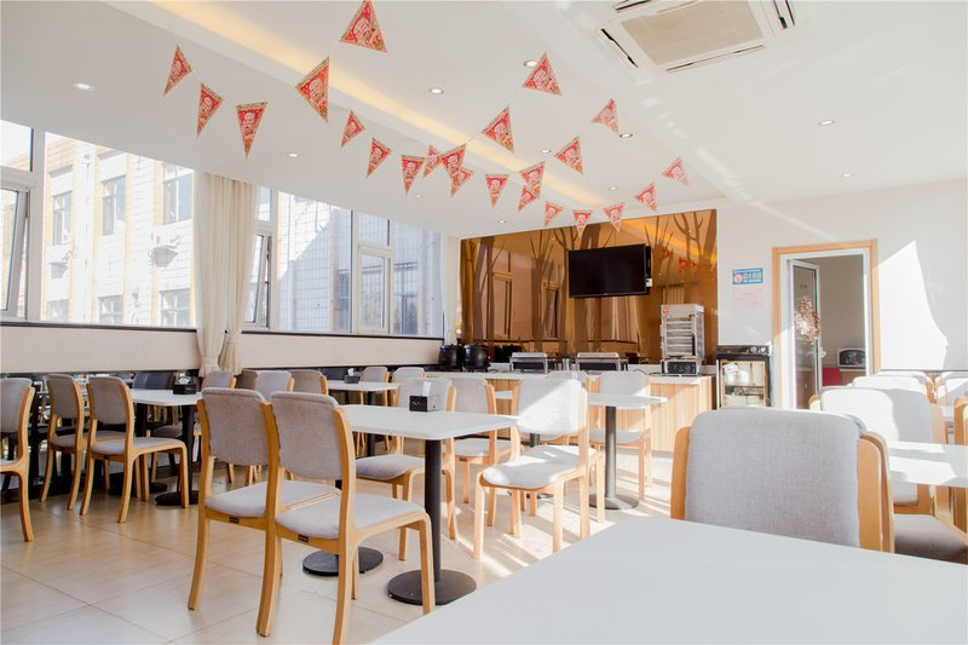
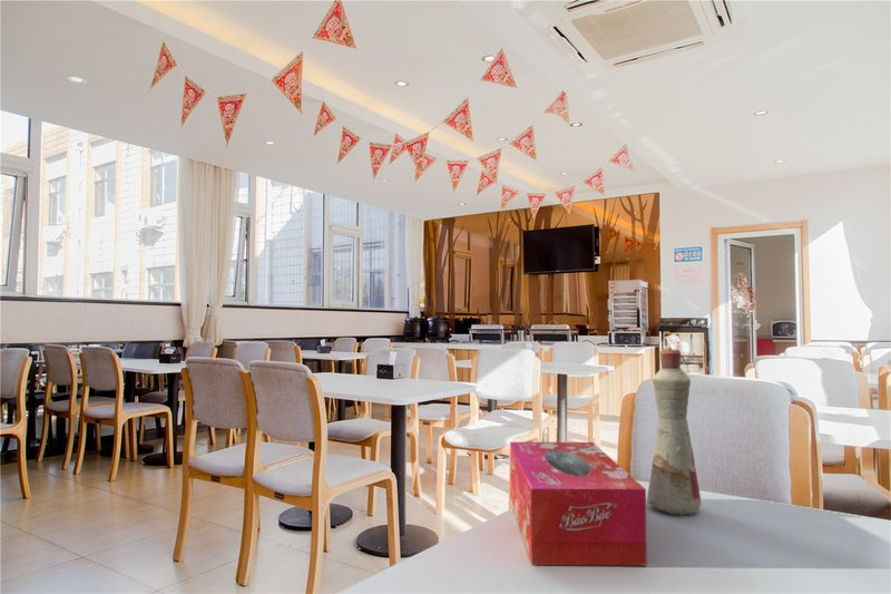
+ tissue box (567, 493)
+ bottle (672, 427)
